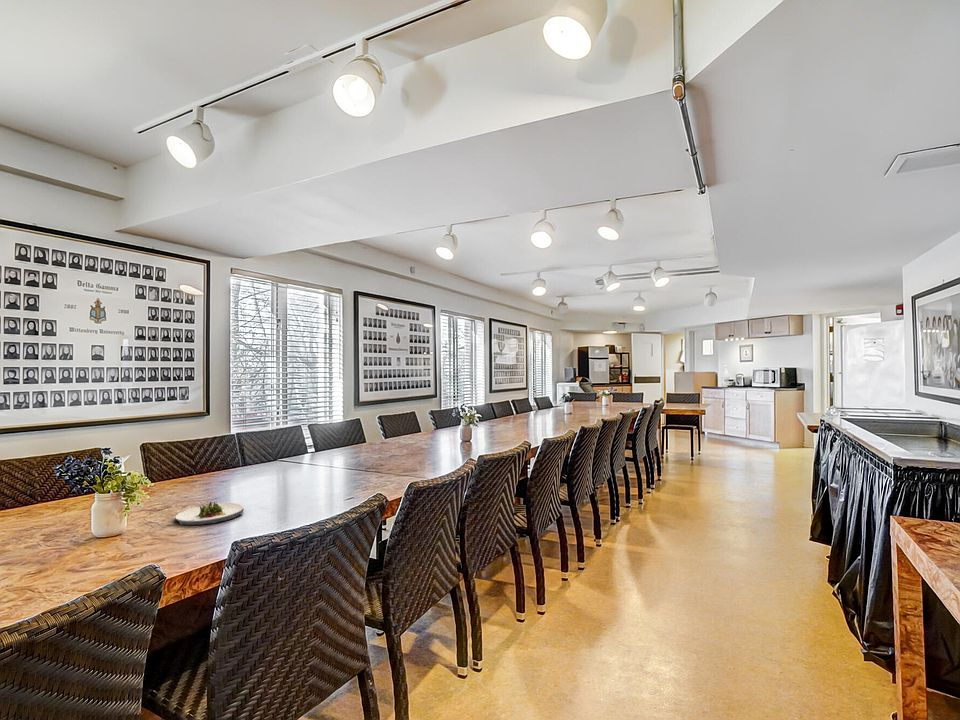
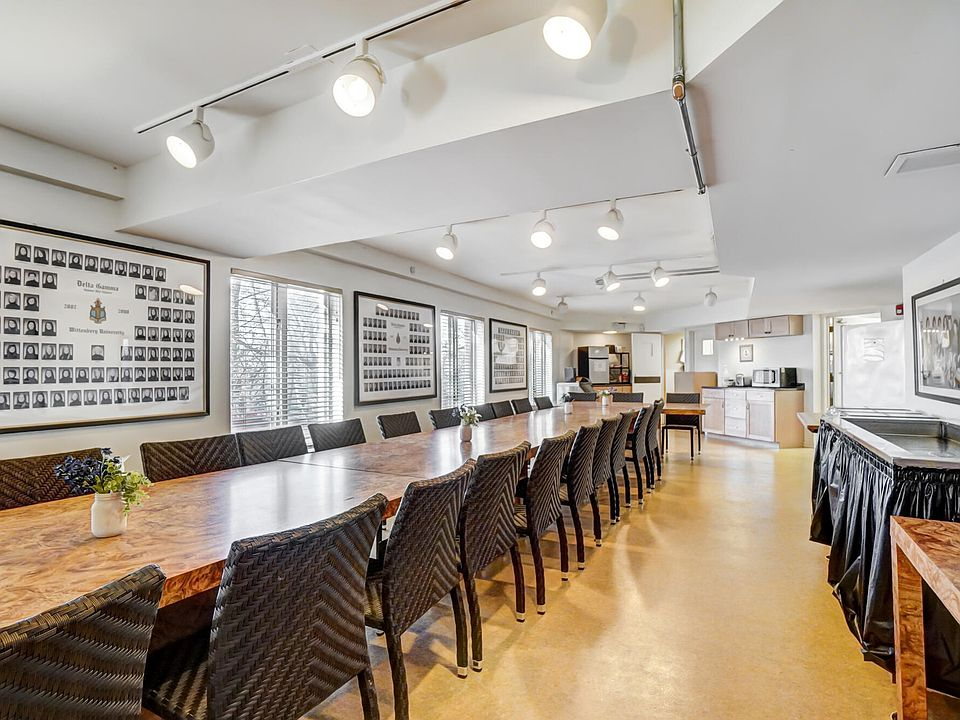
- salad plate (210, 509)
